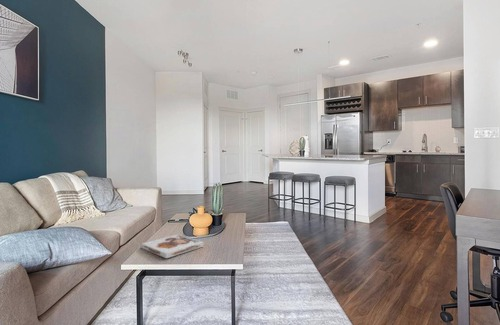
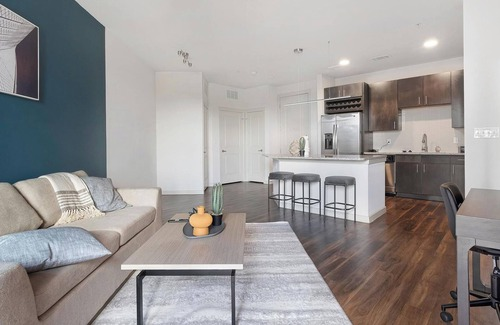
- board game (172, 244)
